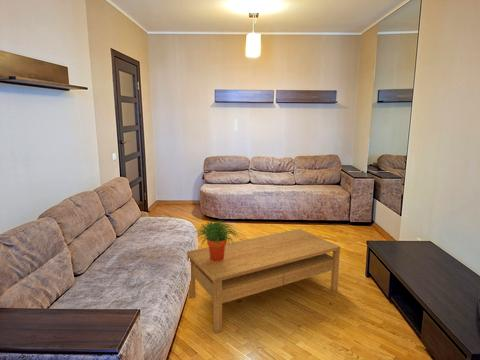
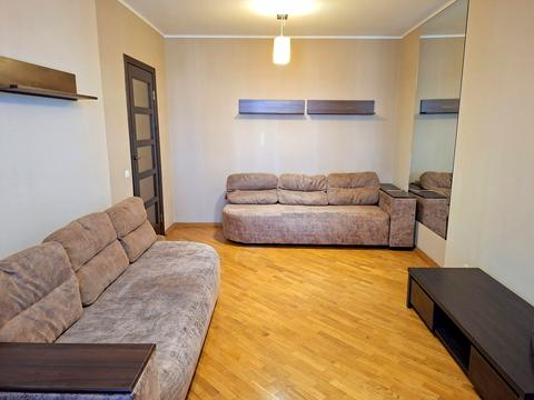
- potted plant (217, 240)
- coffee table (264, 271)
